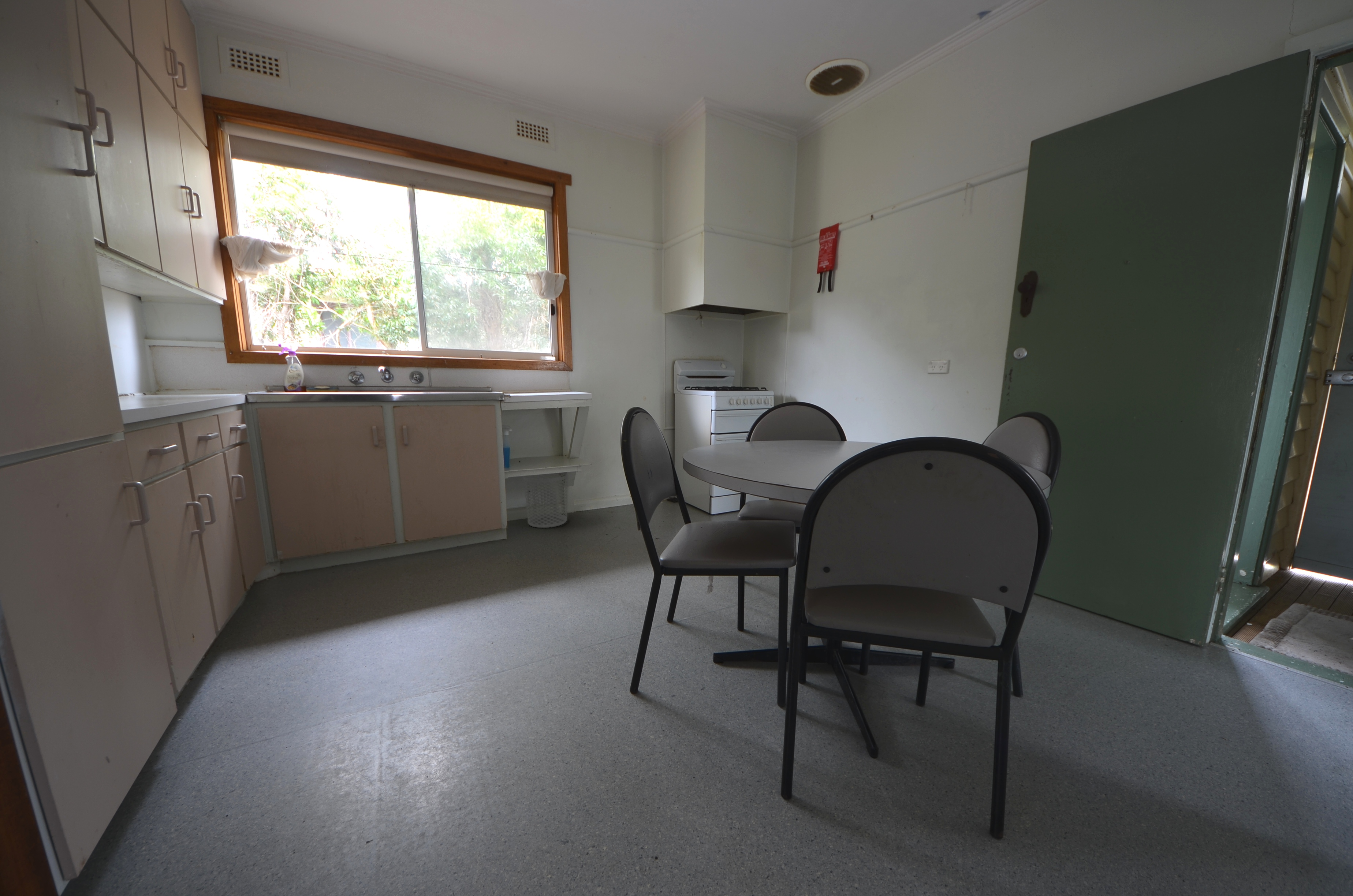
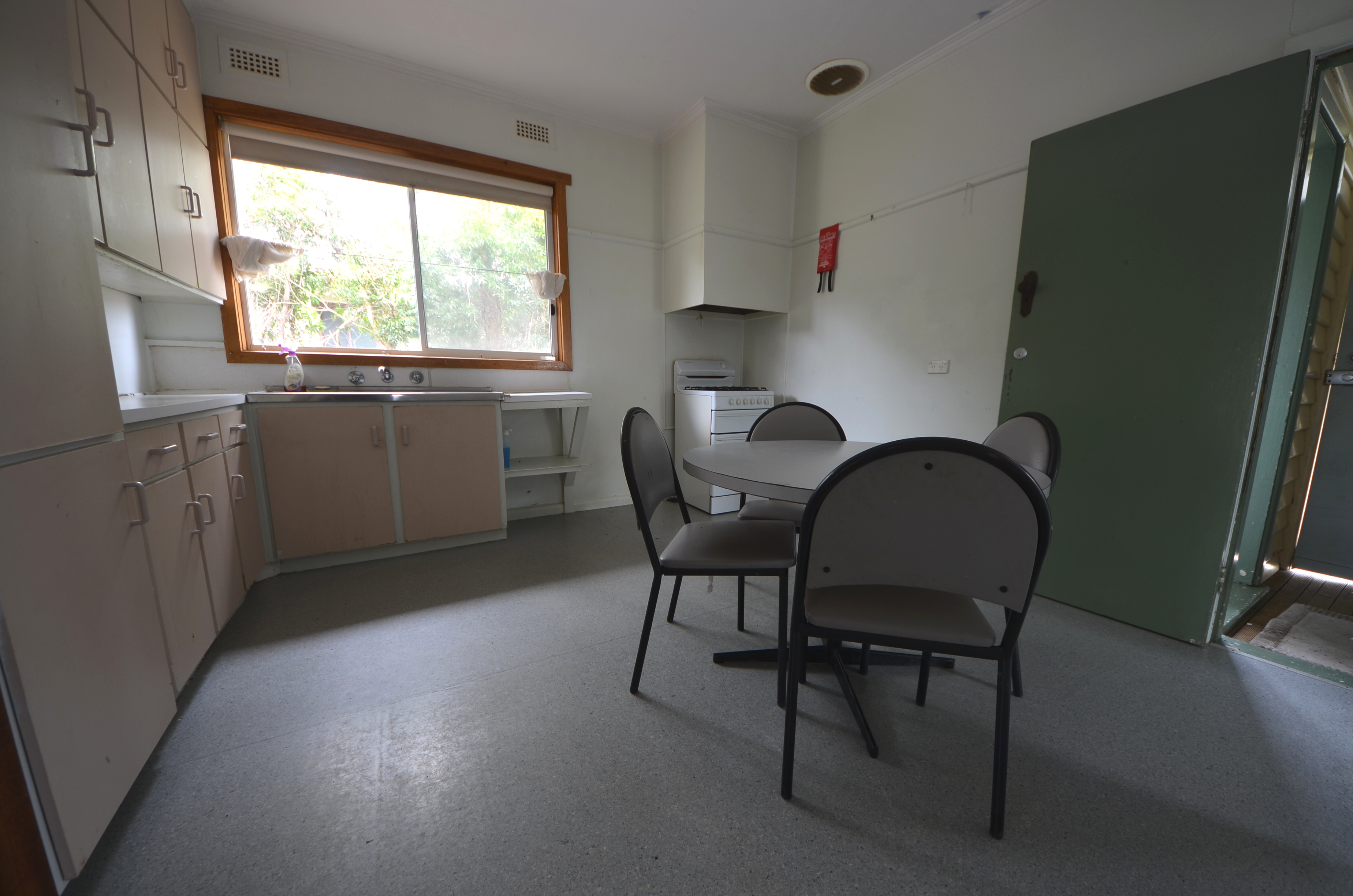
- waste bin (547, 499)
